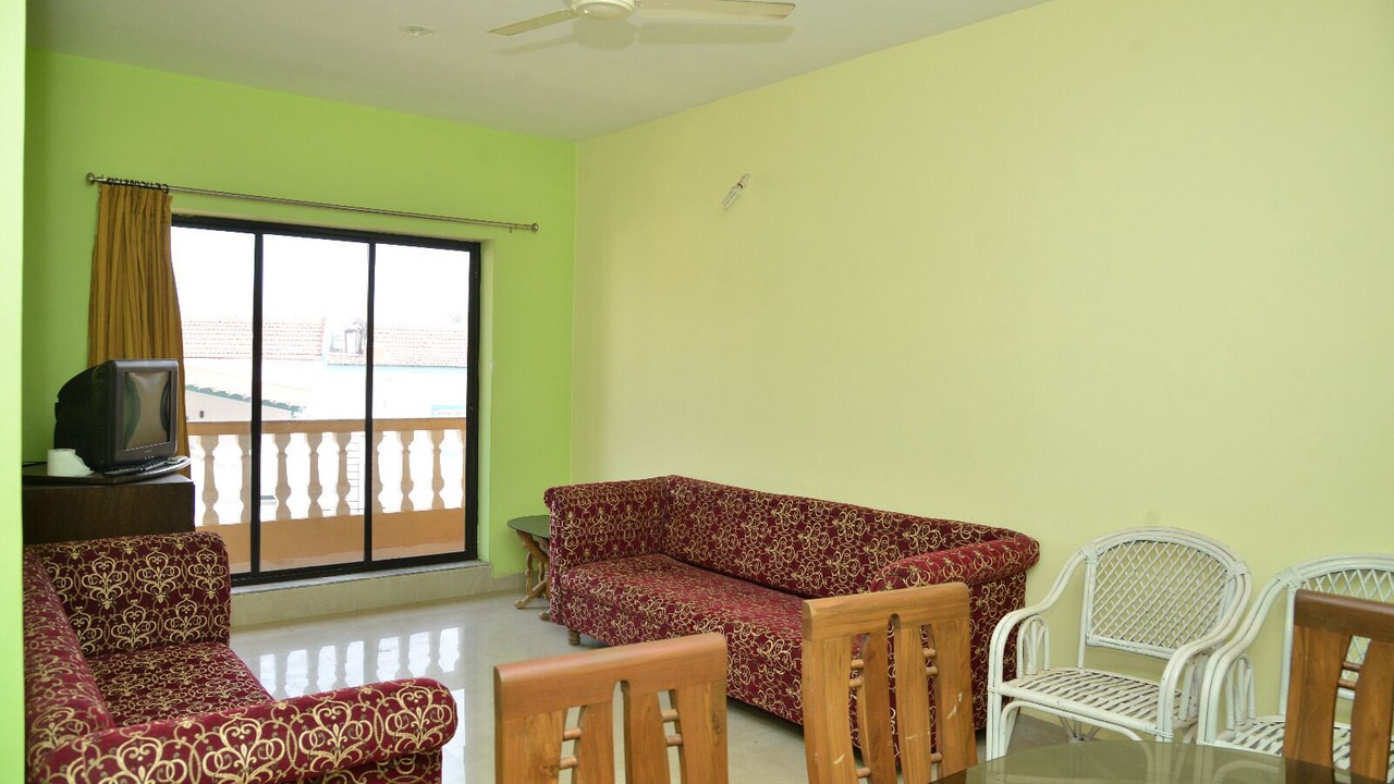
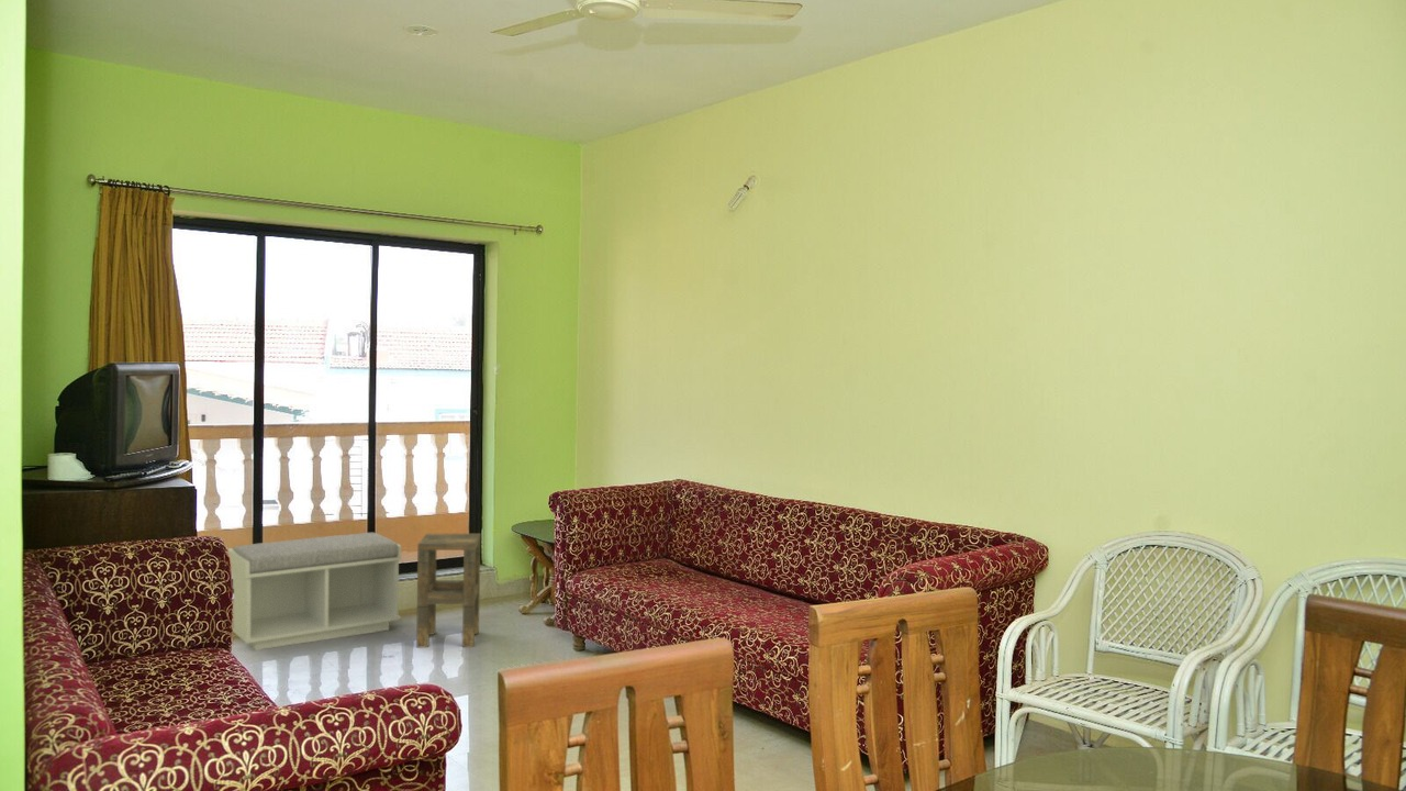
+ side table (449, 589)
+ bench (315, 587)
